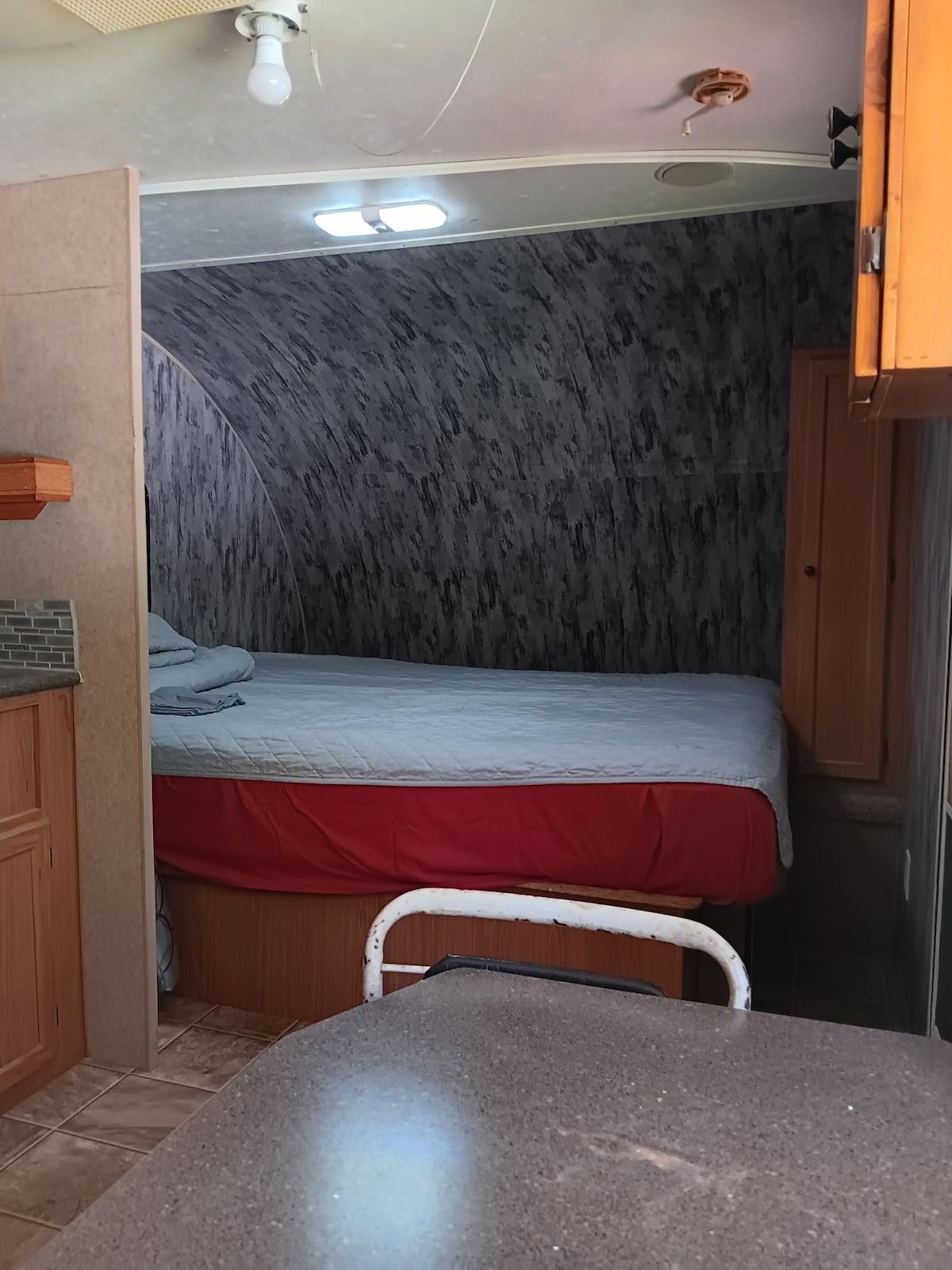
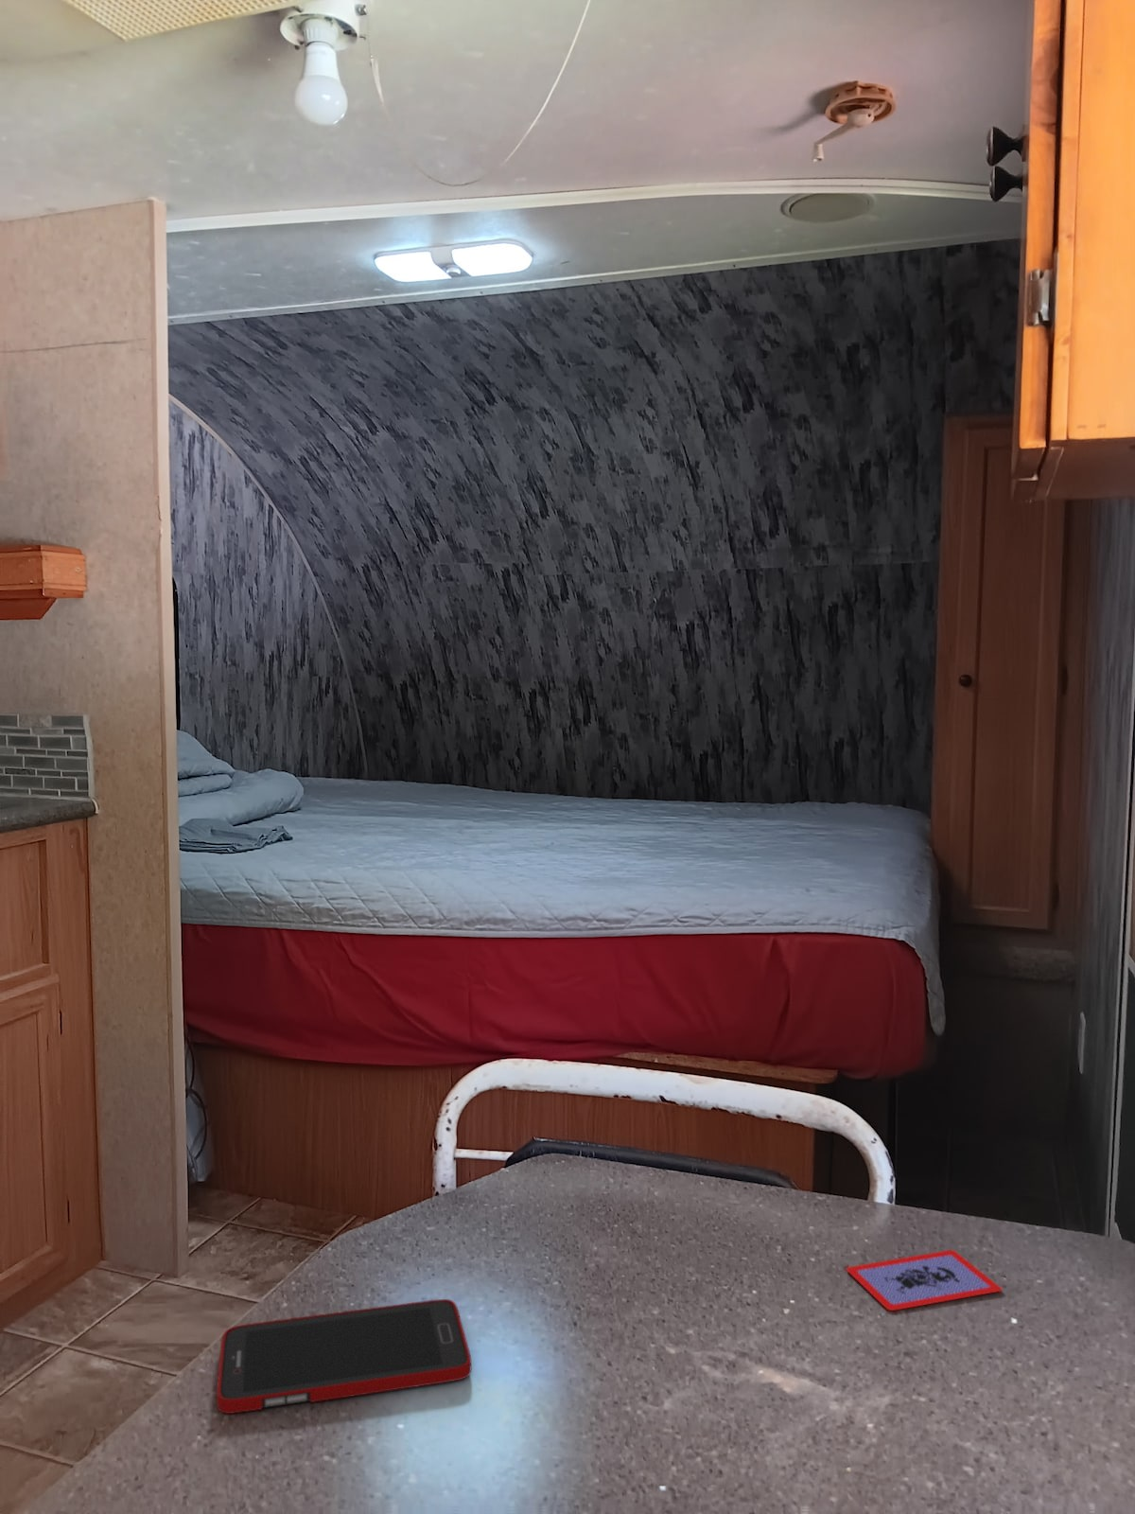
+ cell phone (345, 1353)
+ playing card (923, 1278)
